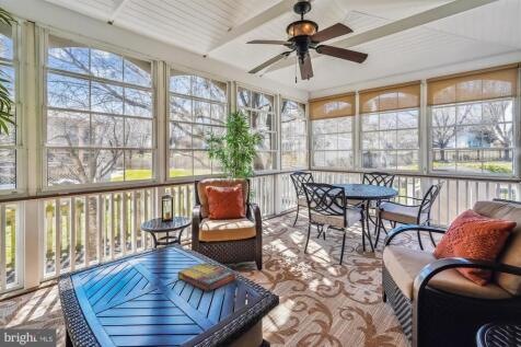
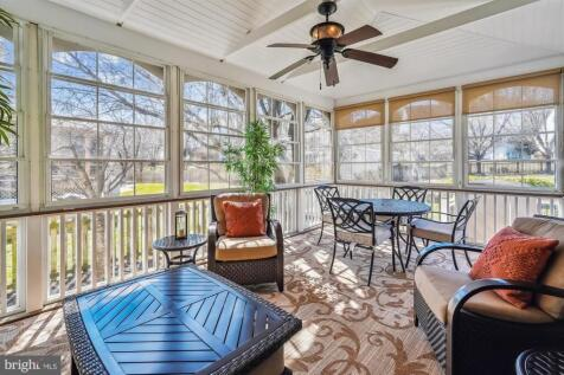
- game compilation box (206, 275)
